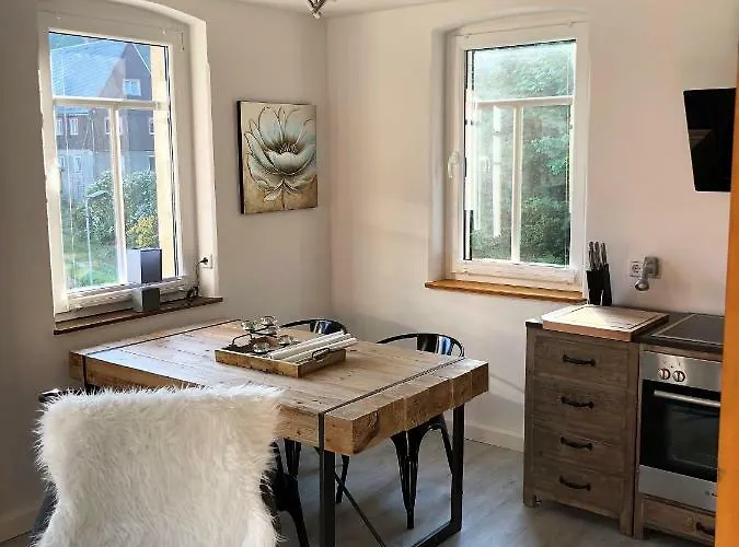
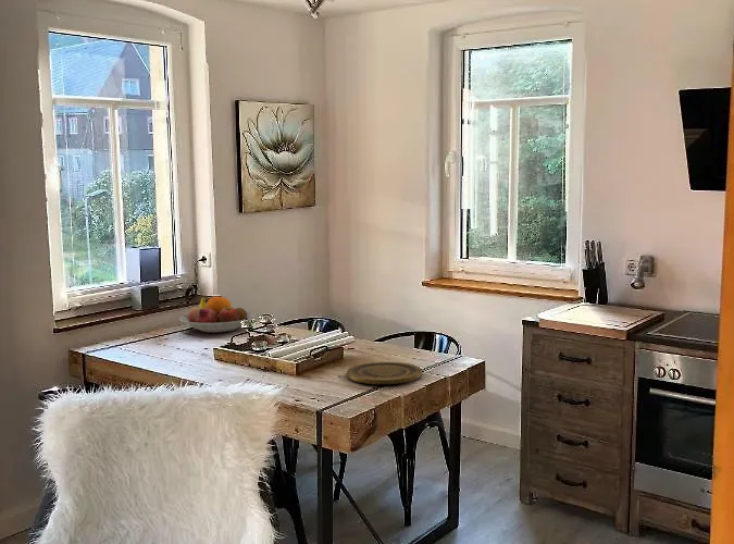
+ fruit bowl (216, 313)
+ plate (384, 372)
